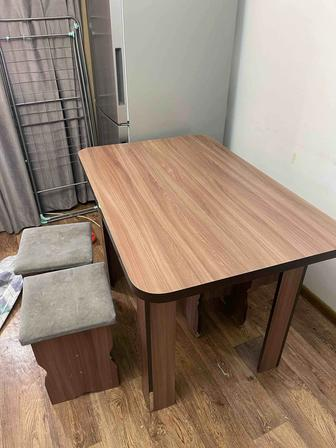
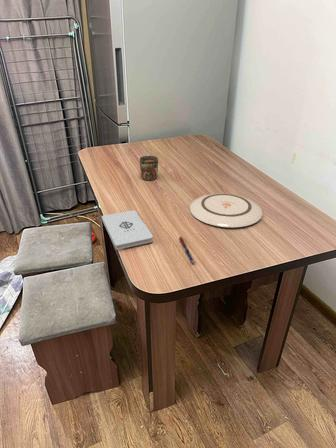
+ mug (150, 166)
+ plate (225, 206)
+ notepad (126, 228)
+ pen (186, 249)
